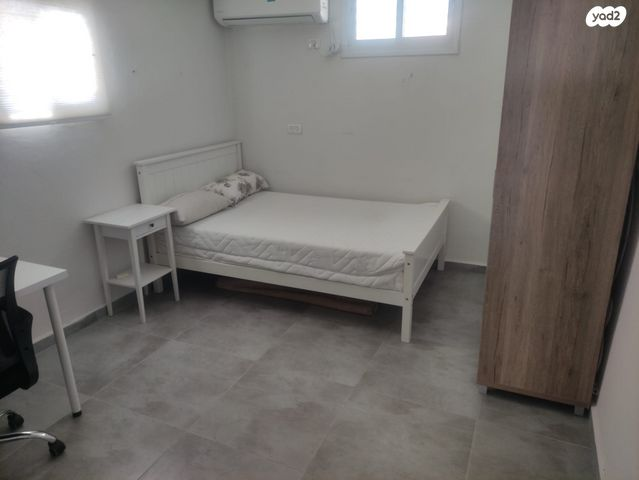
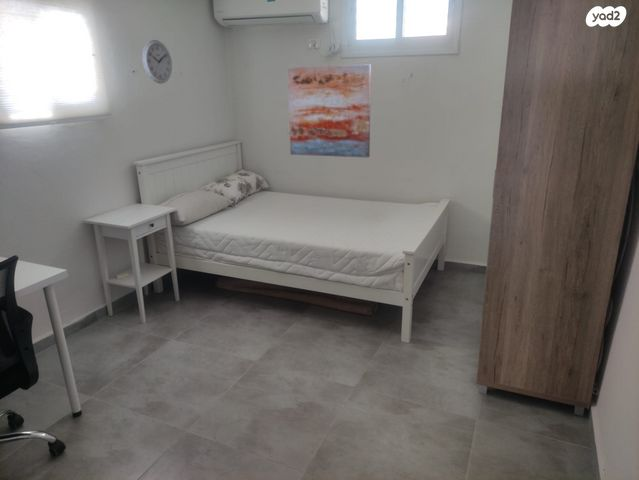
+ wall art (328, 112)
+ wall clock (158, 62)
